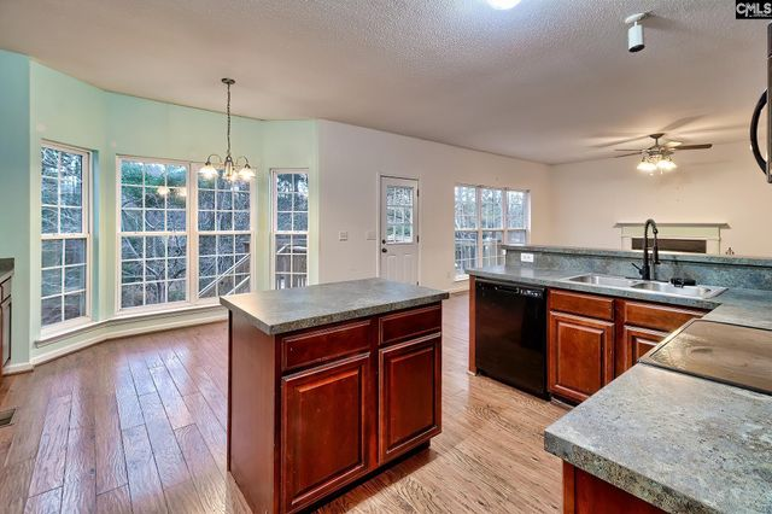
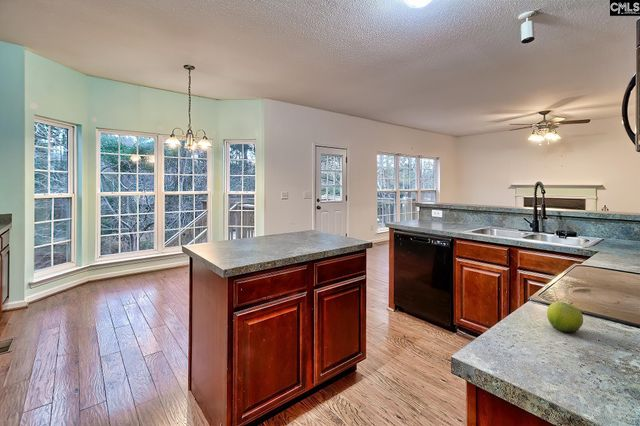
+ fruit (564, 315)
